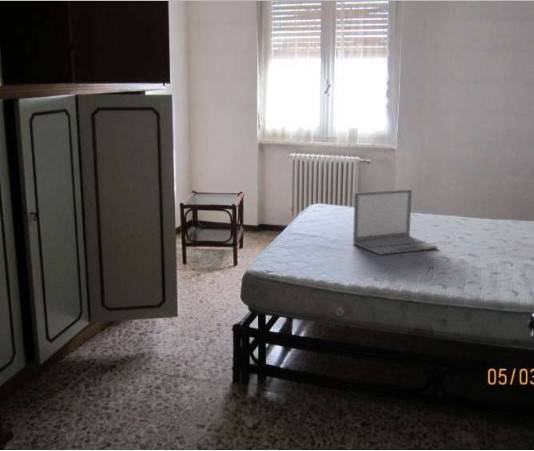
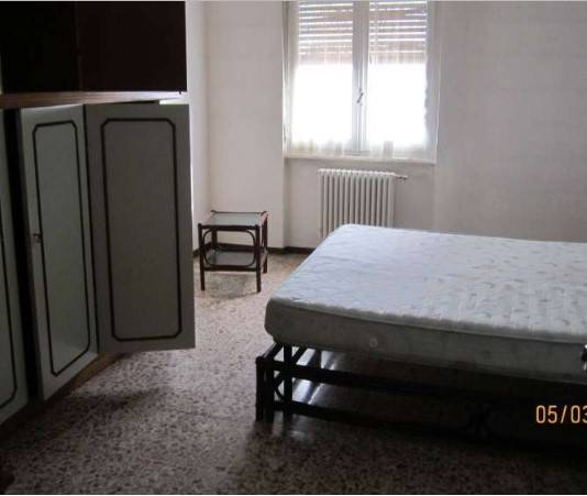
- laptop (395, 220)
